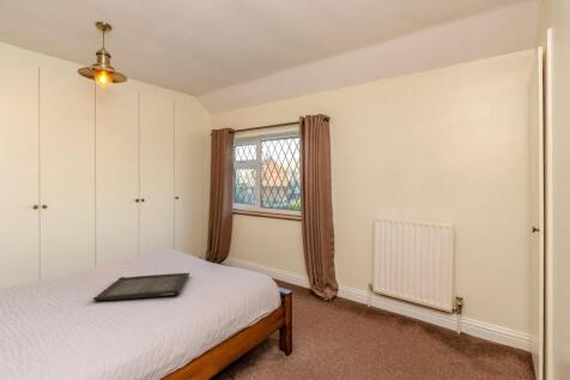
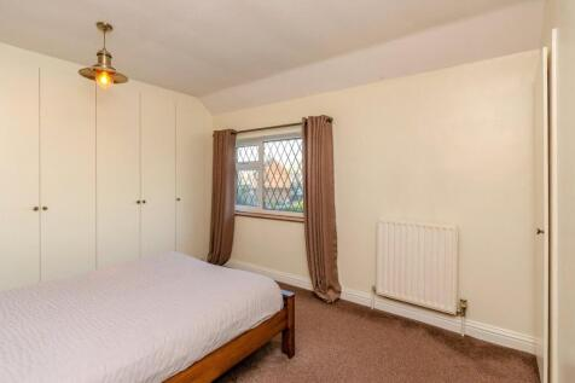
- serving tray (147, 284)
